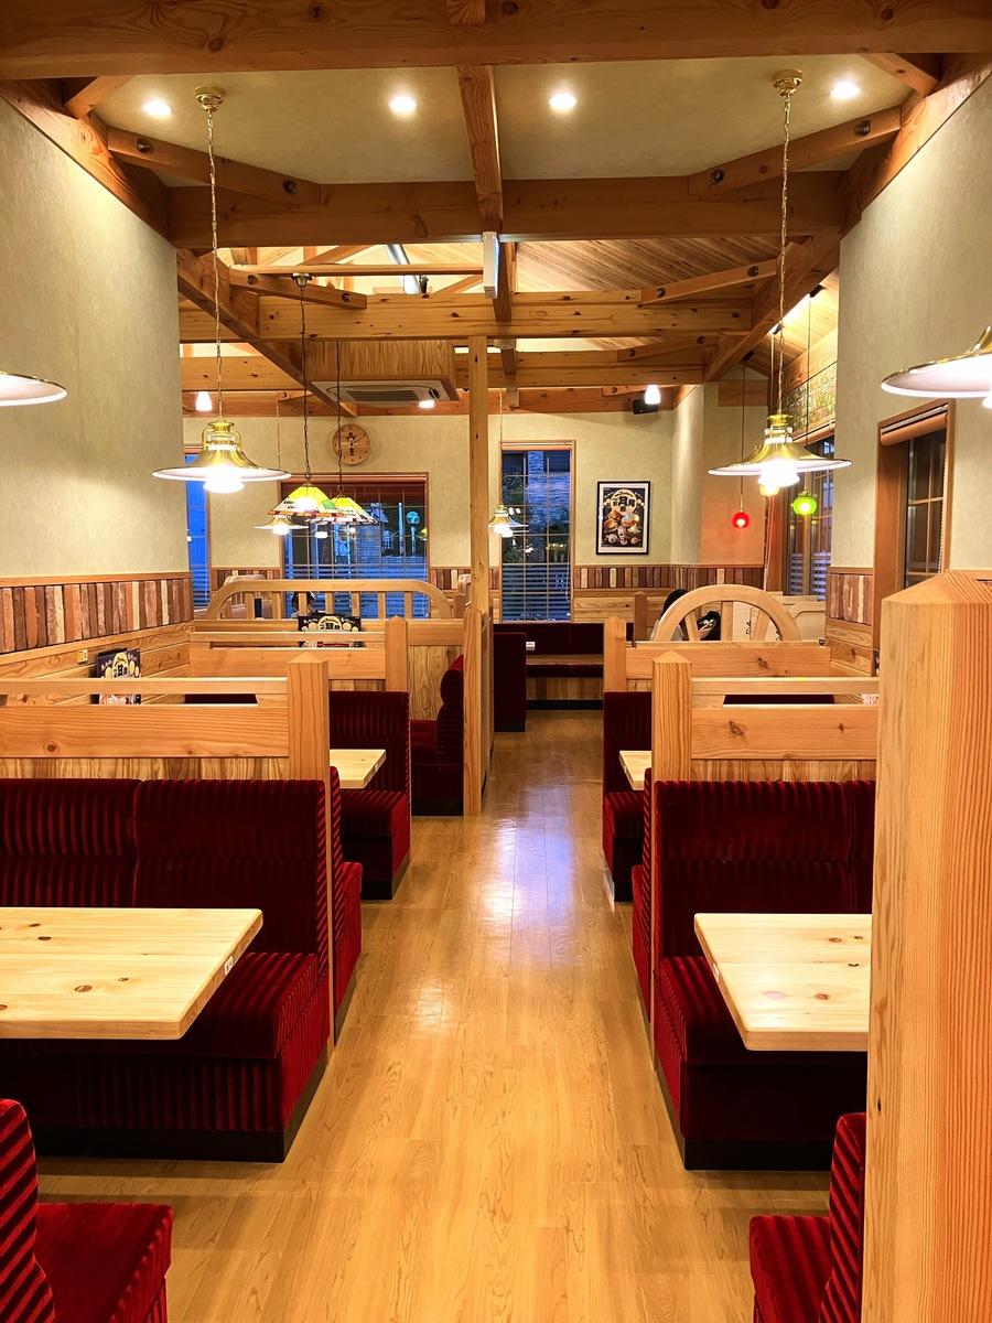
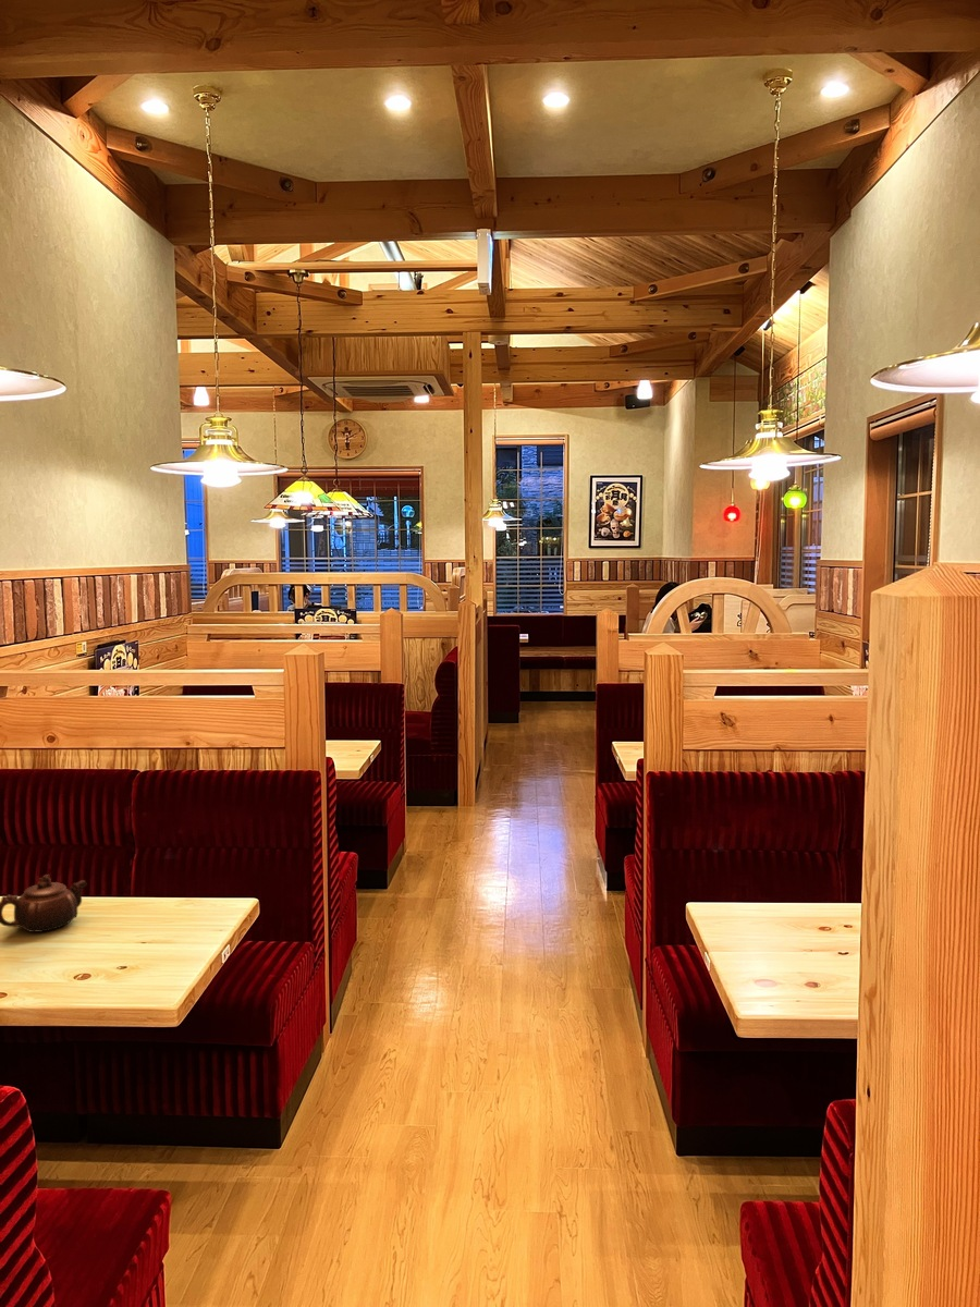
+ teapot (42, 900)
